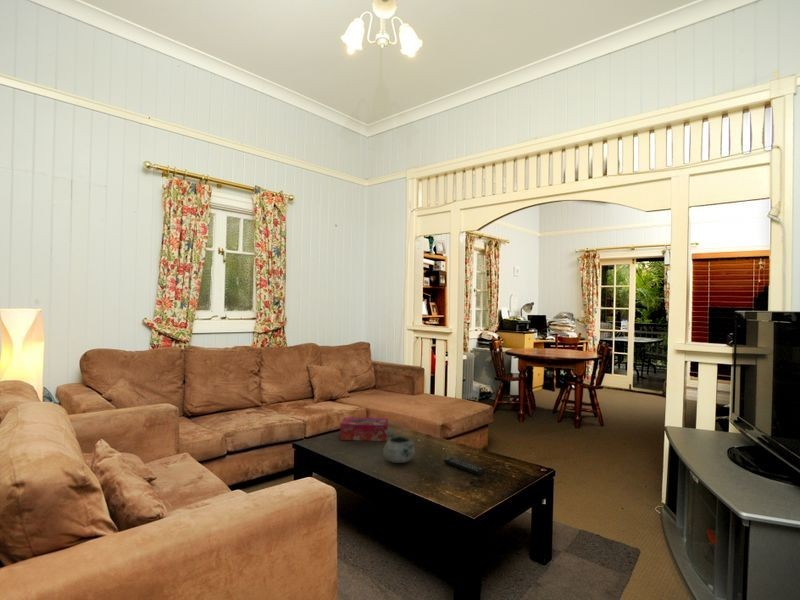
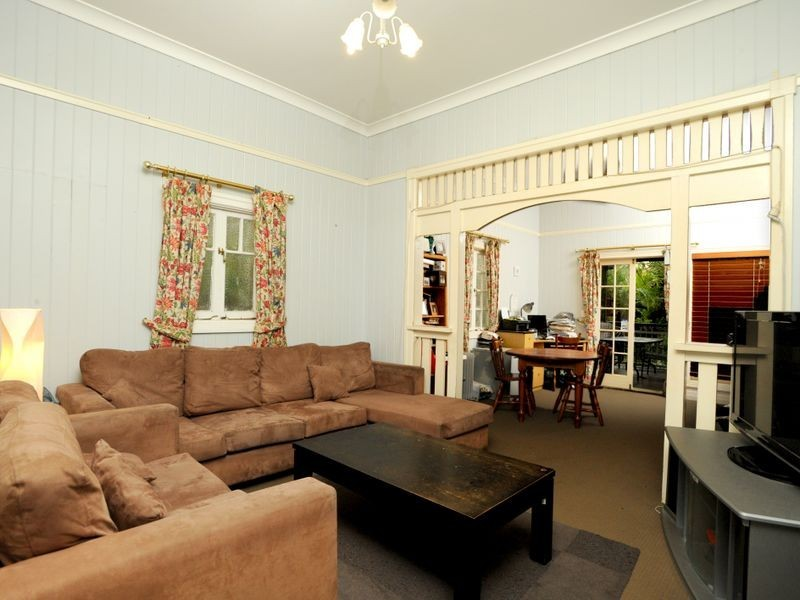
- tissue box (364, 428)
- remote control (463, 466)
- decorative bowl (399, 448)
